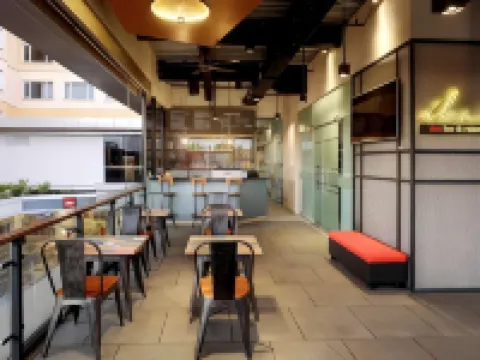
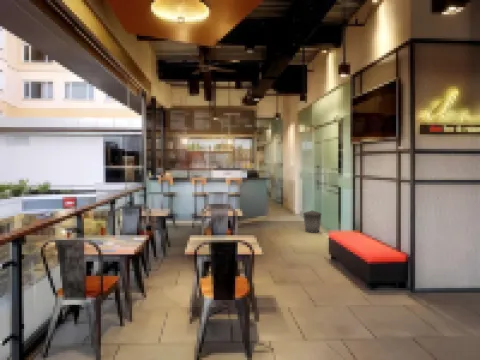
+ trash can (312, 220)
